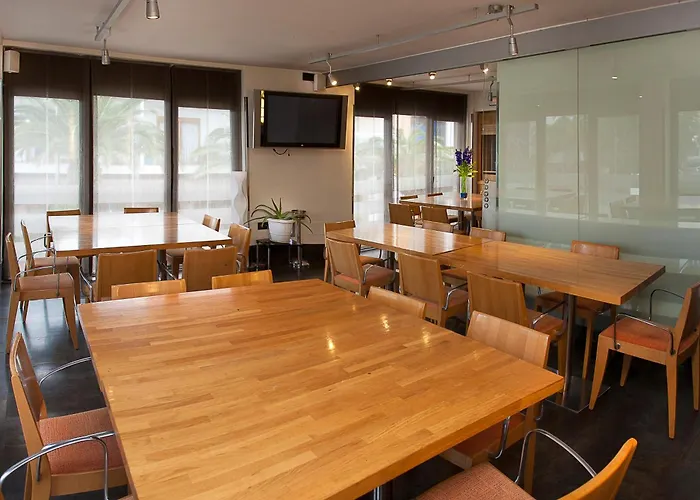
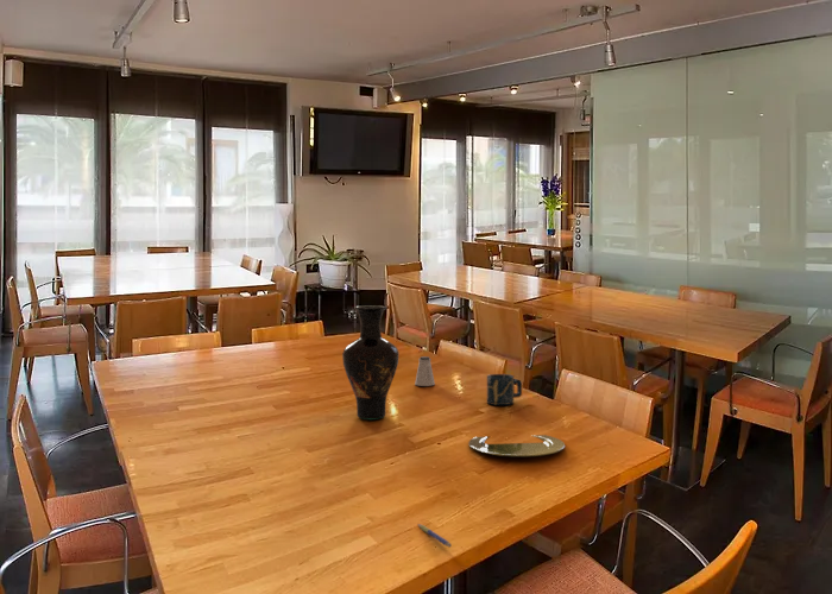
+ cup (504, 388)
+ pen (433, 533)
+ saltshaker (424, 371)
+ plate (516, 443)
+ vase (371, 361)
